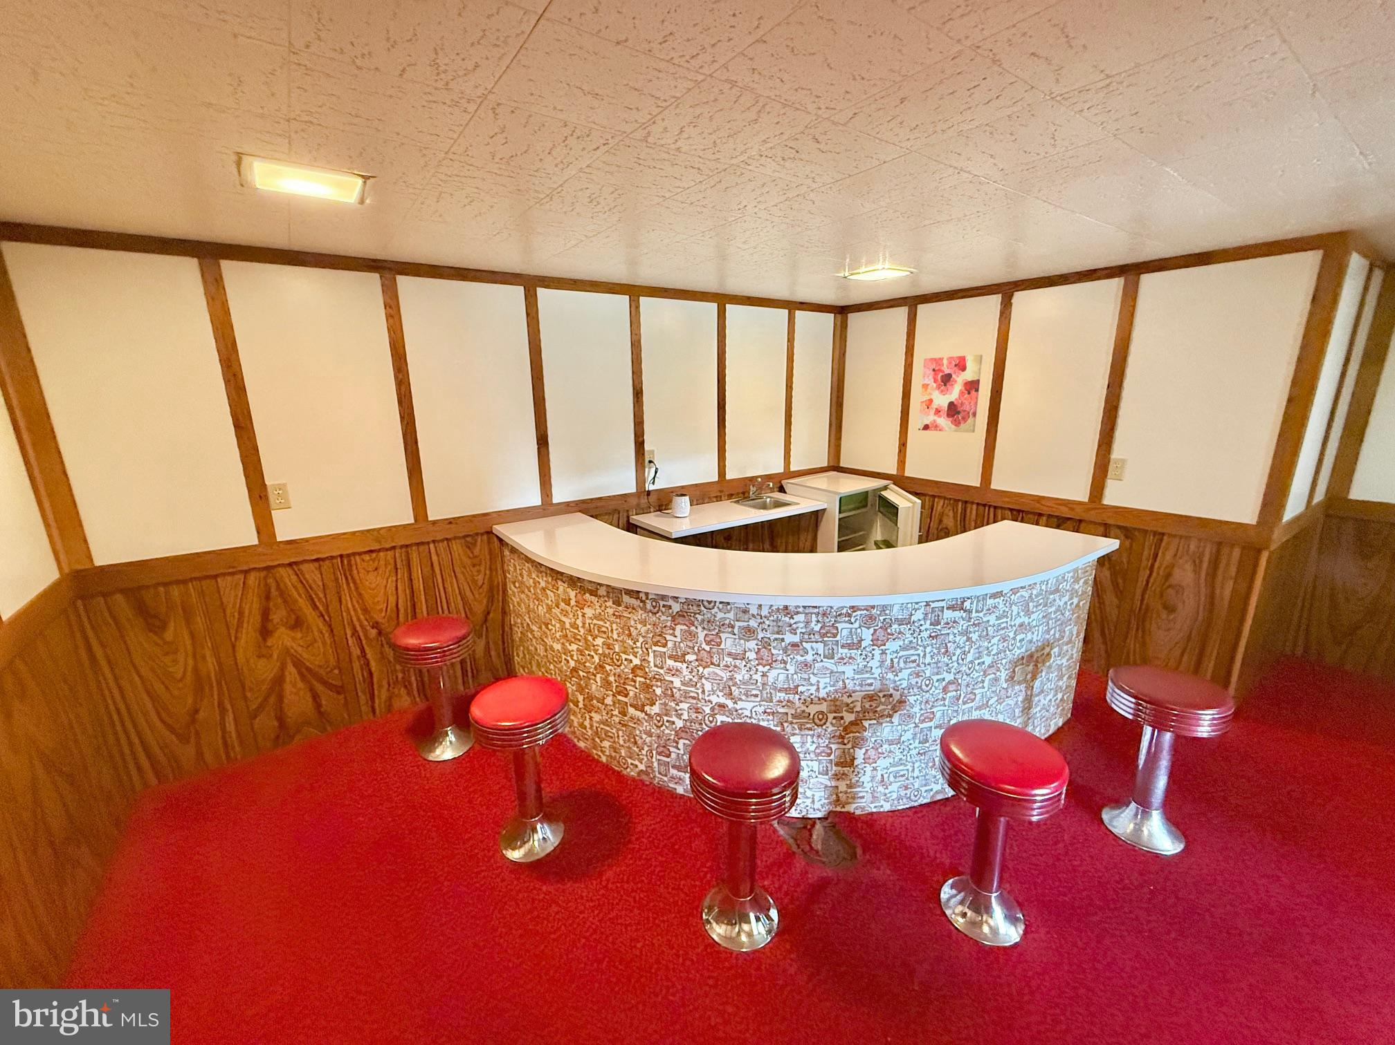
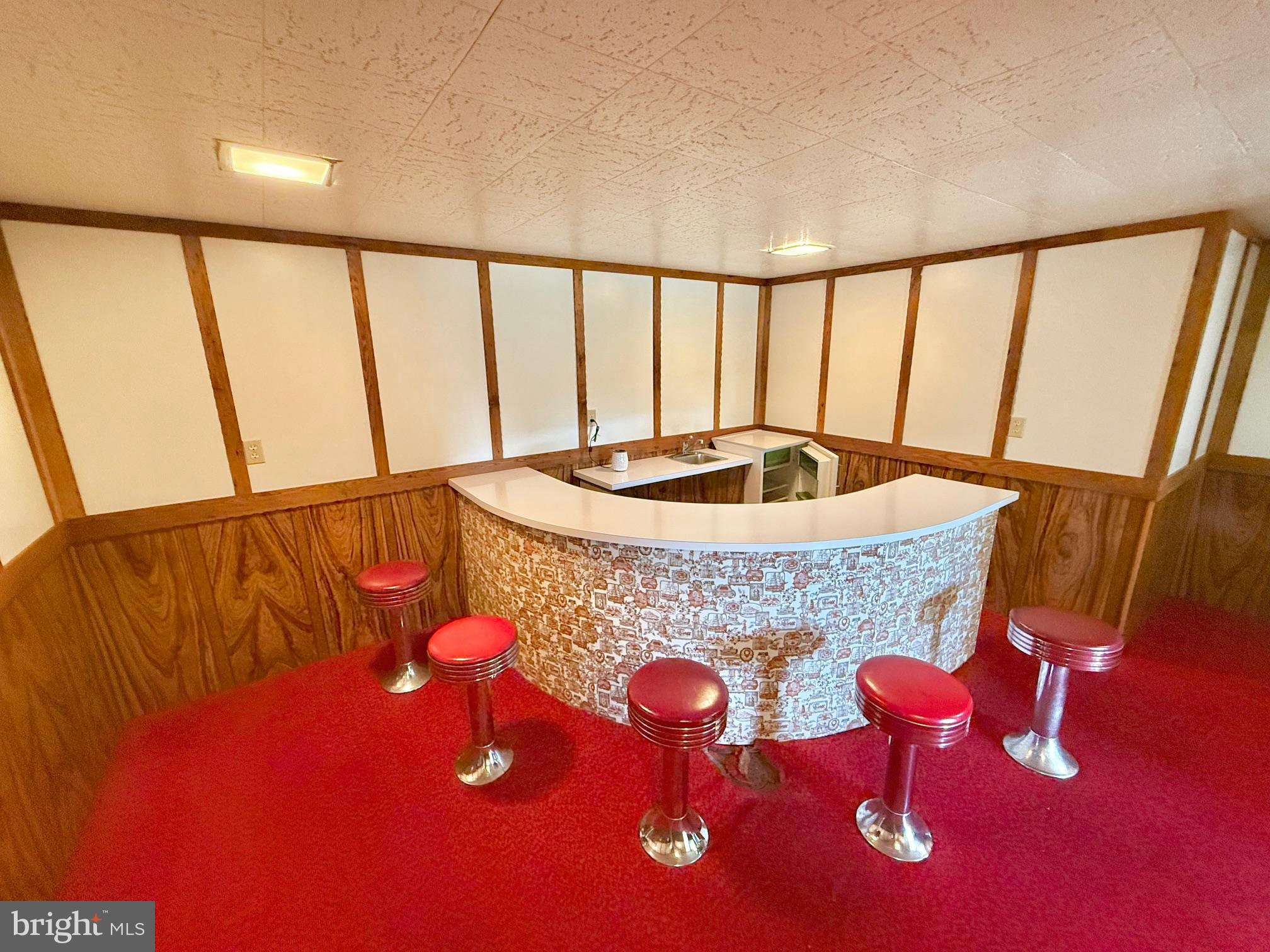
- wall art (949, 394)
